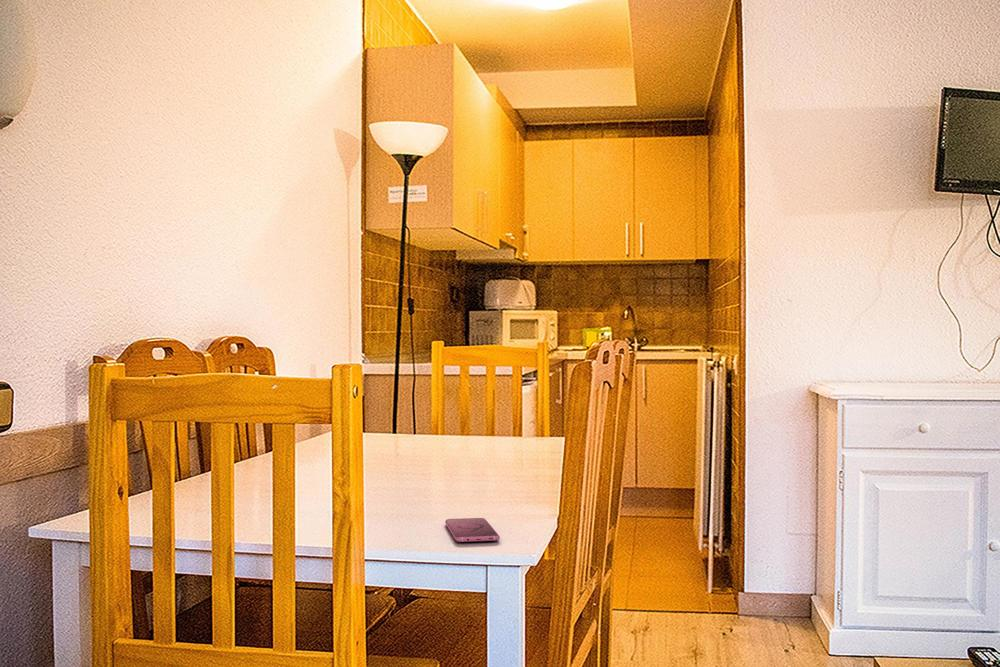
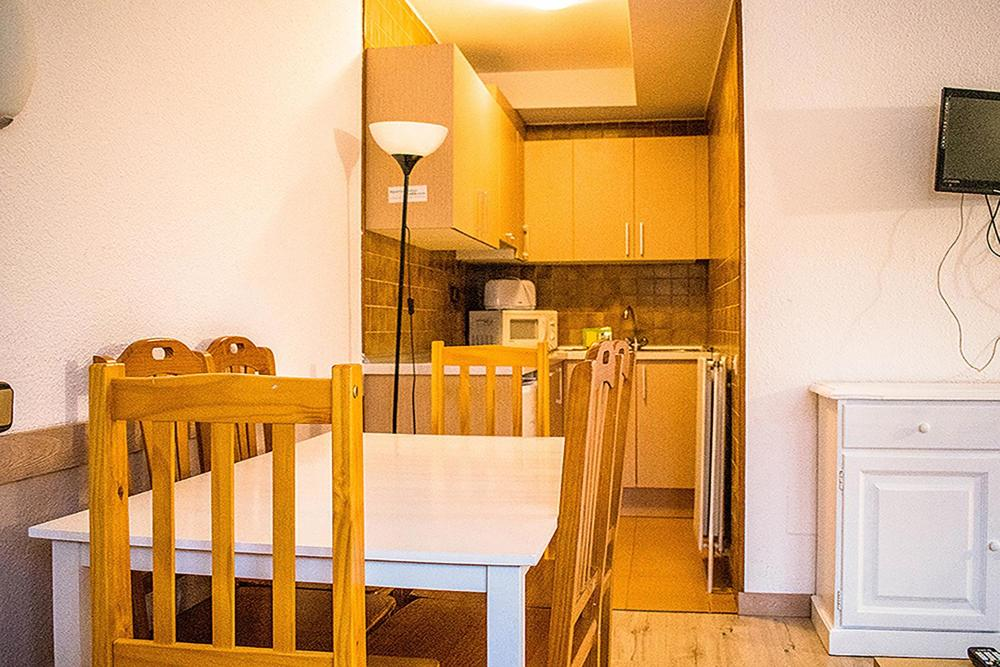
- smartphone (471, 529)
